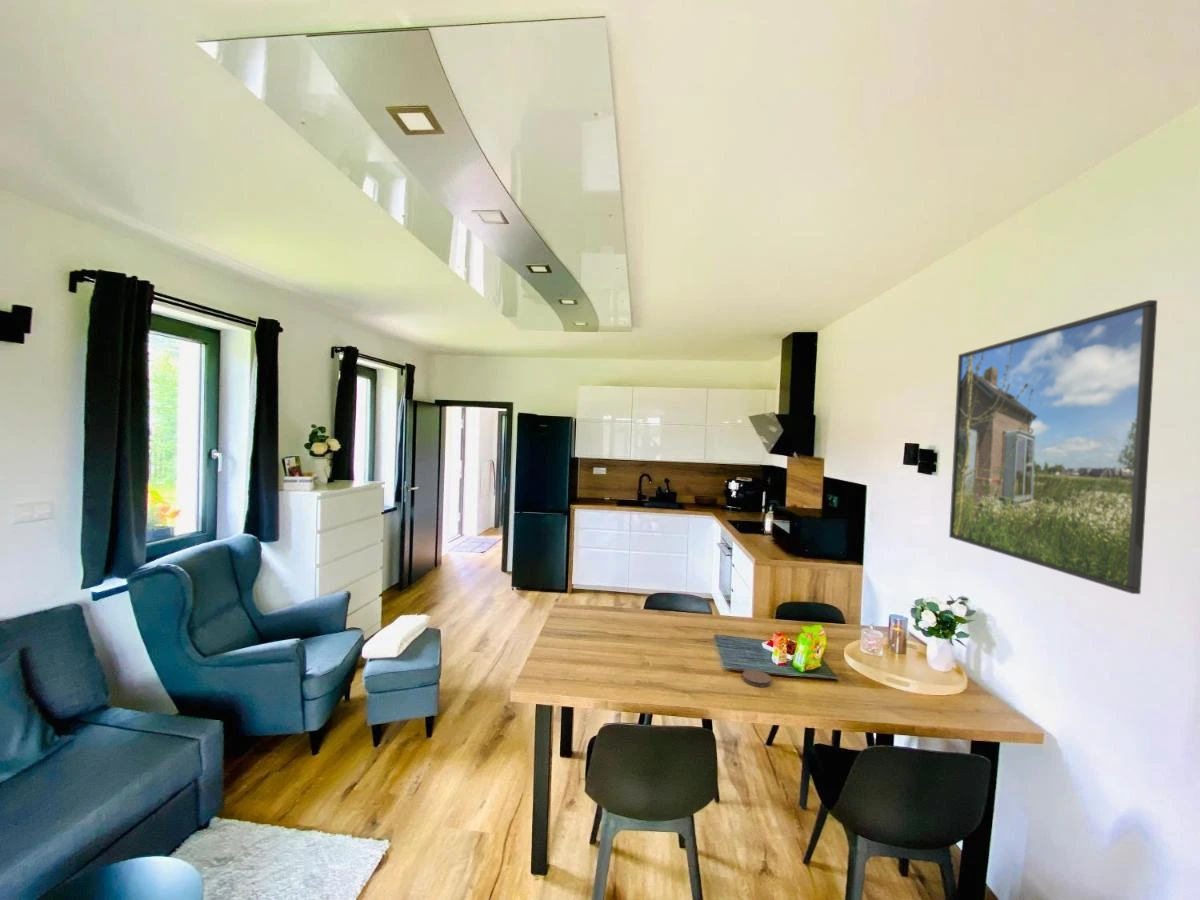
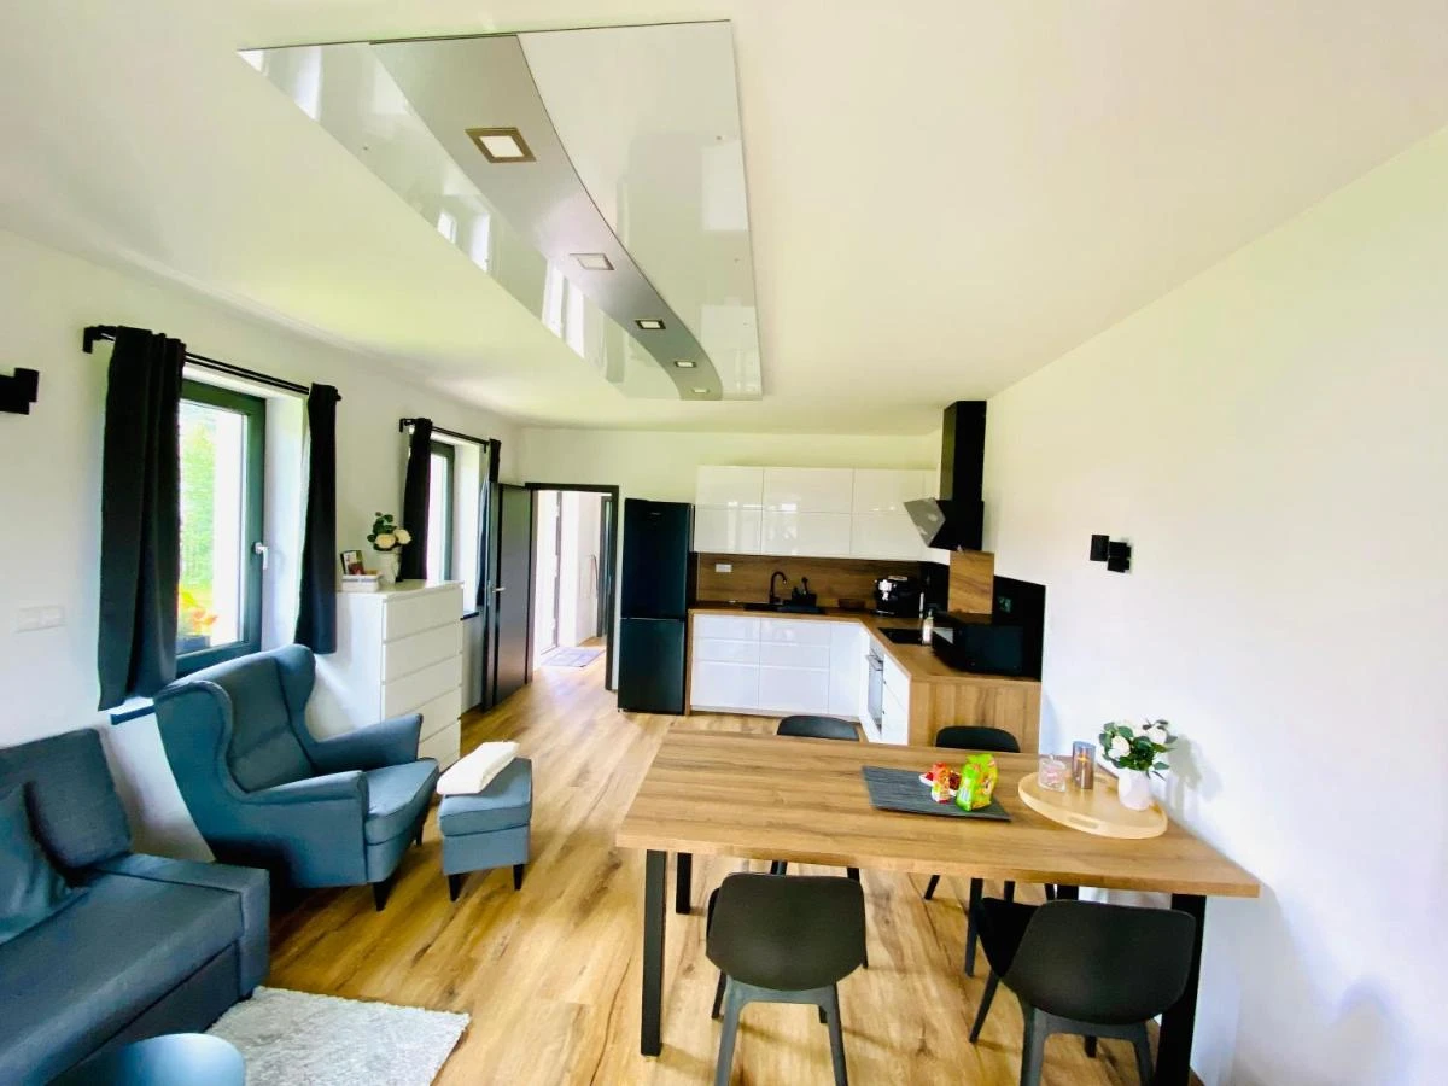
- coaster (756, 677)
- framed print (1028, 446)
